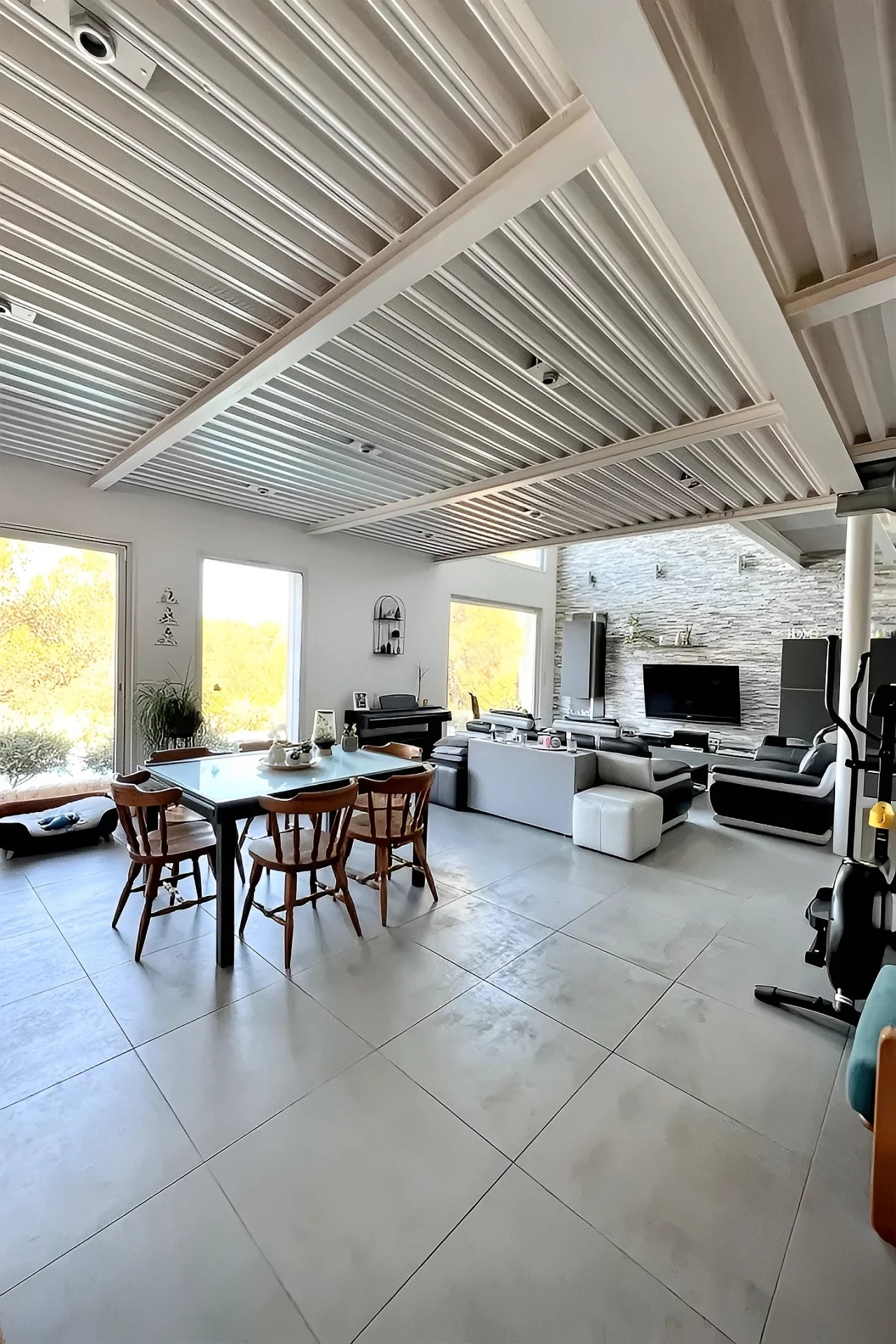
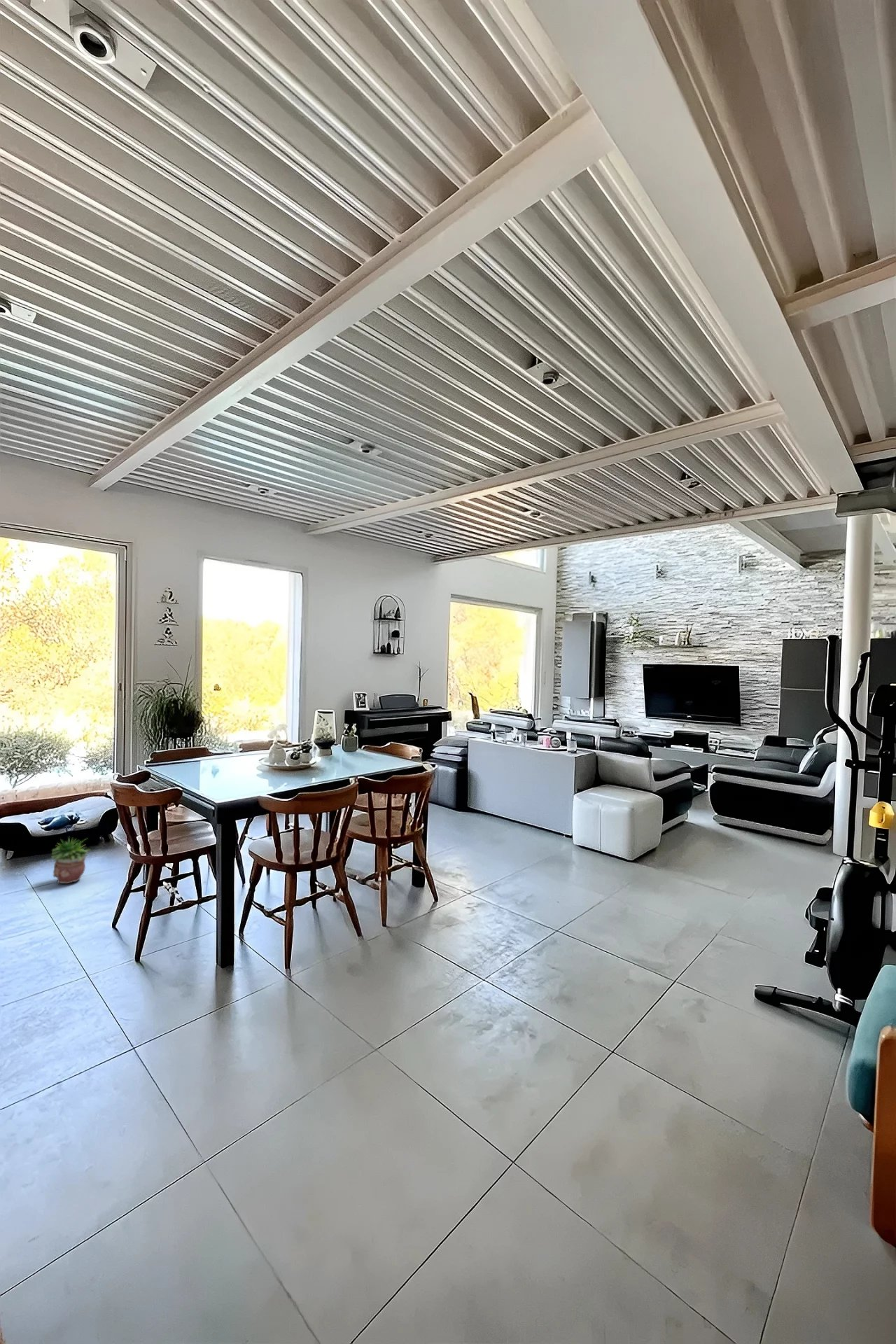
+ potted plant (71, 858)
